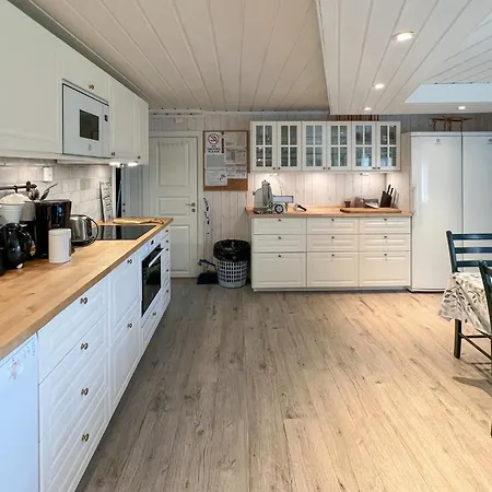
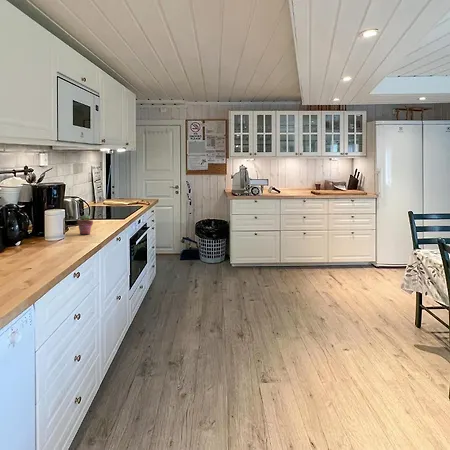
+ potted succulent (85, 224)
